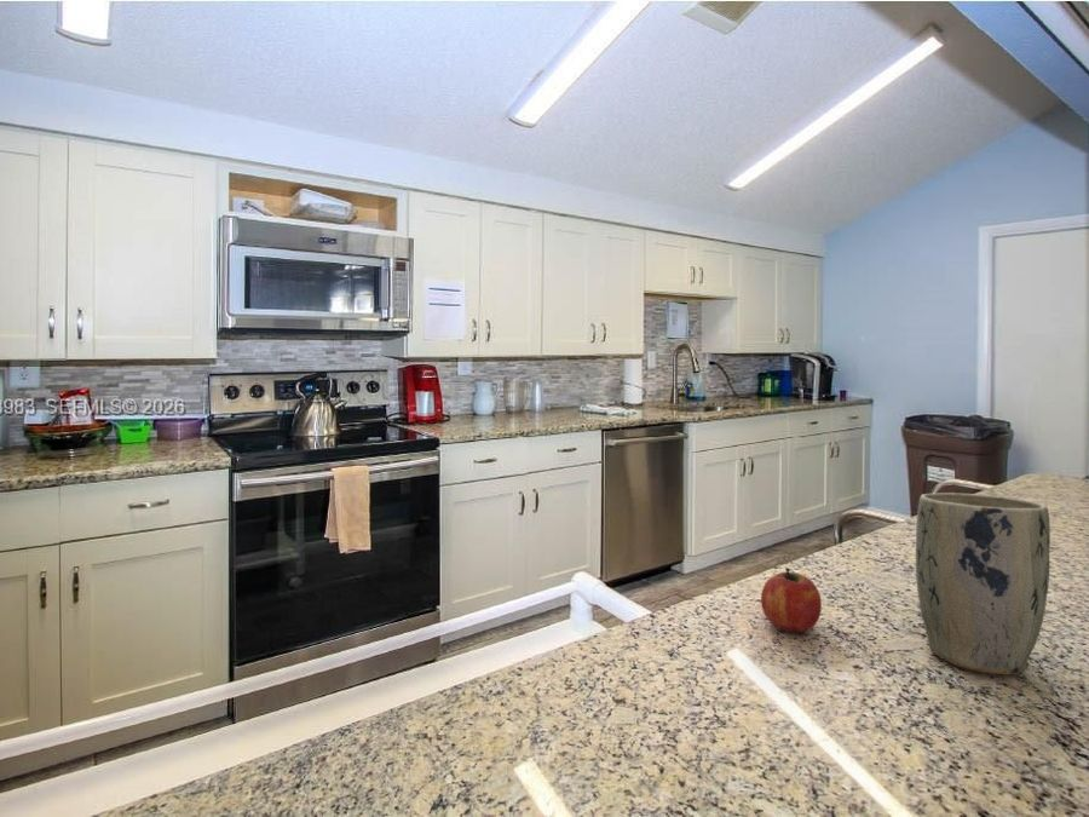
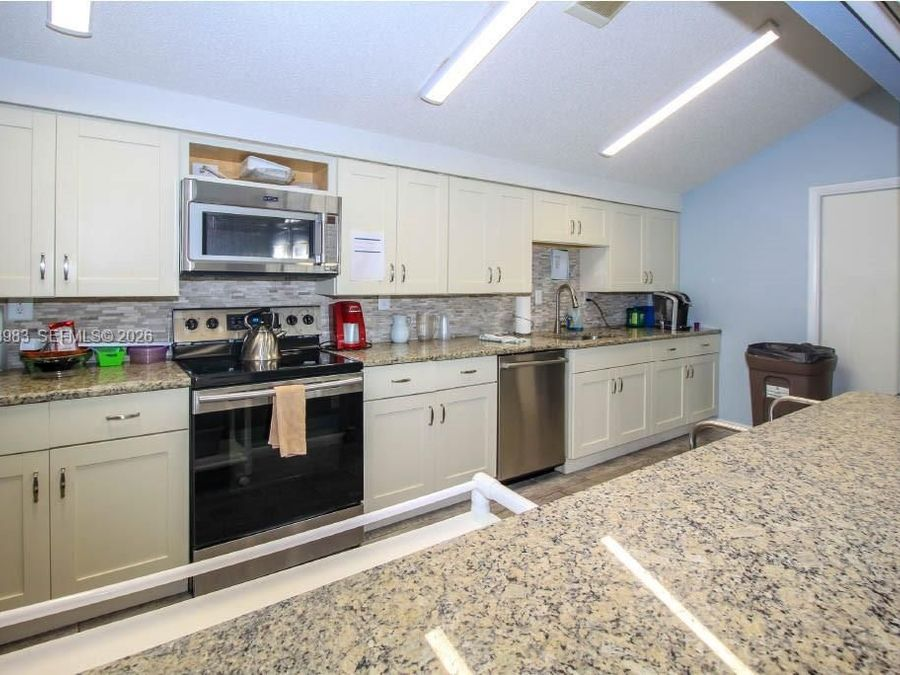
- fruit (790, 598)
- plant pot (978, 579)
